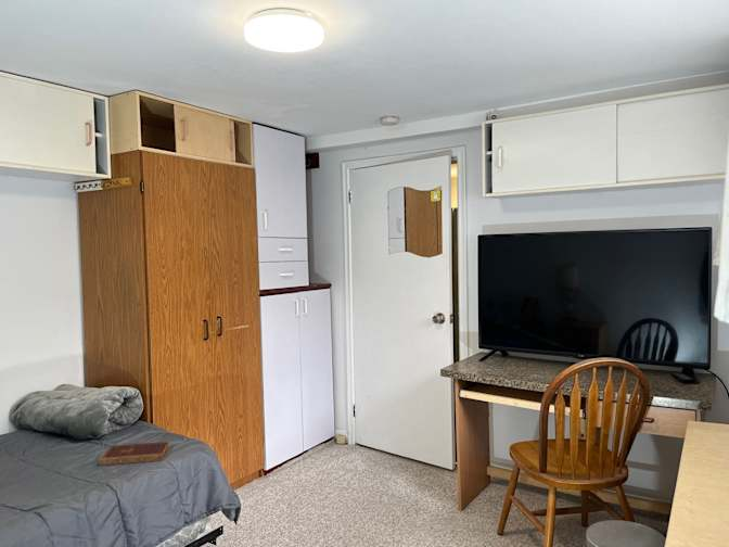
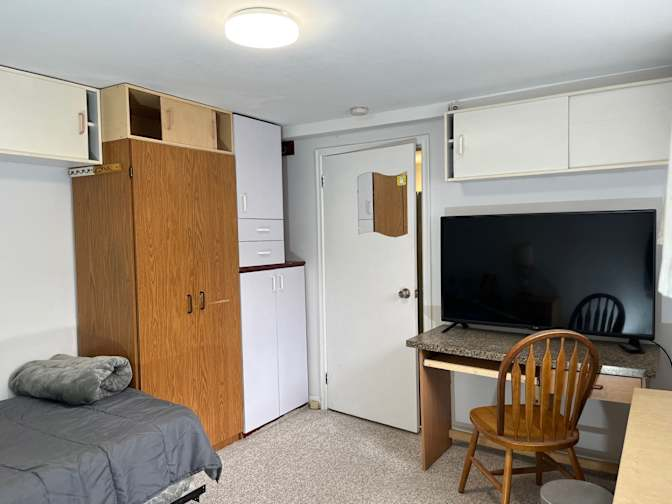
- notebook (136, 453)
